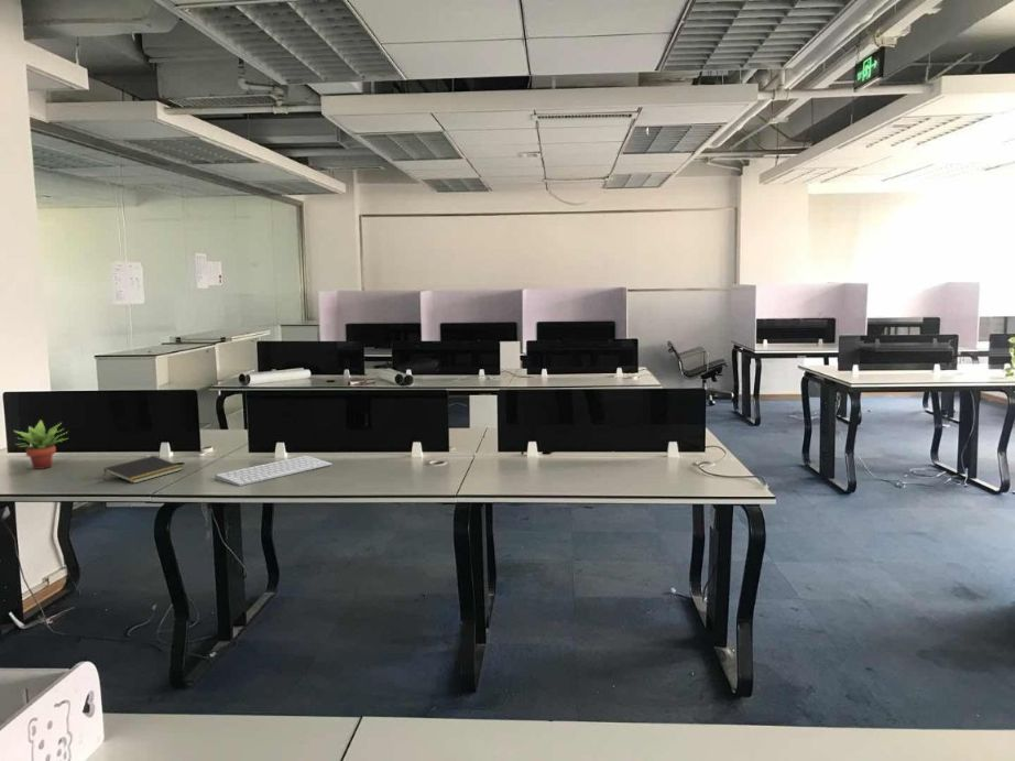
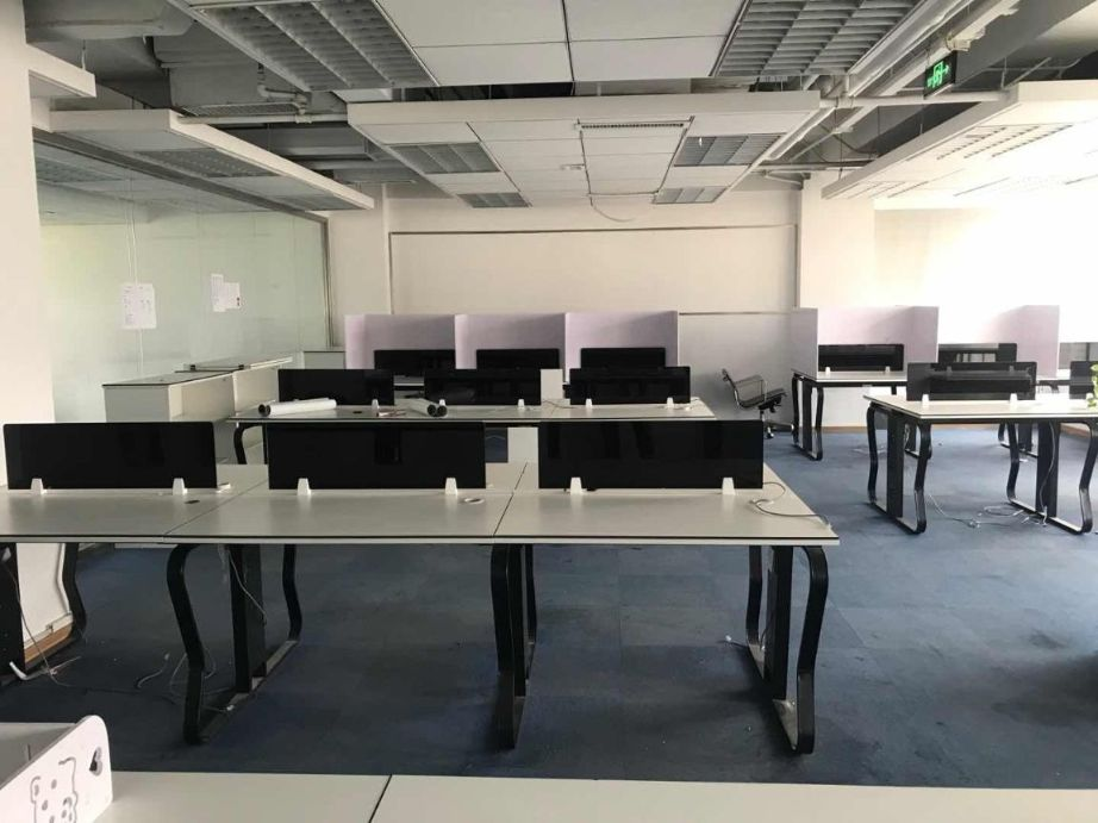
- succulent plant (42, 445)
- notepad (144, 468)
- computer keyboard (275, 469)
